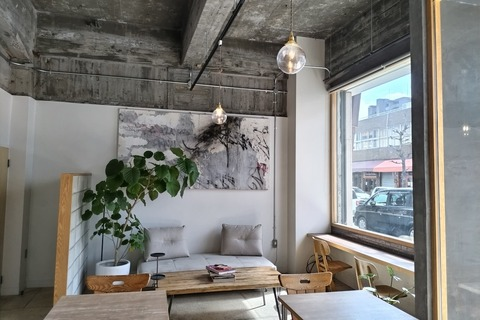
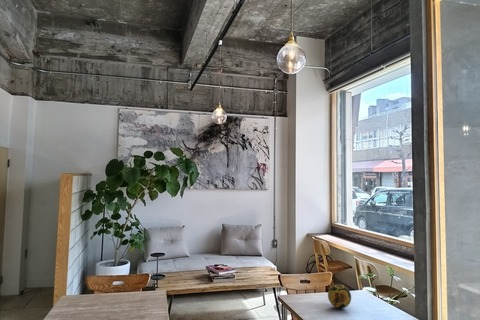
+ decorative orb (339, 296)
